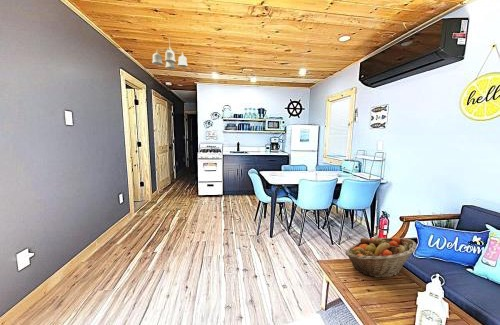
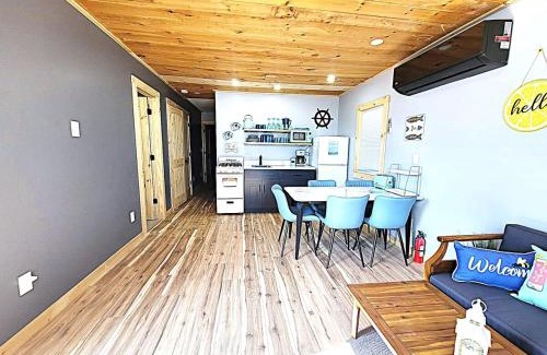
- fruit basket (379, 252)
- ceiling light fixture (169, 52)
